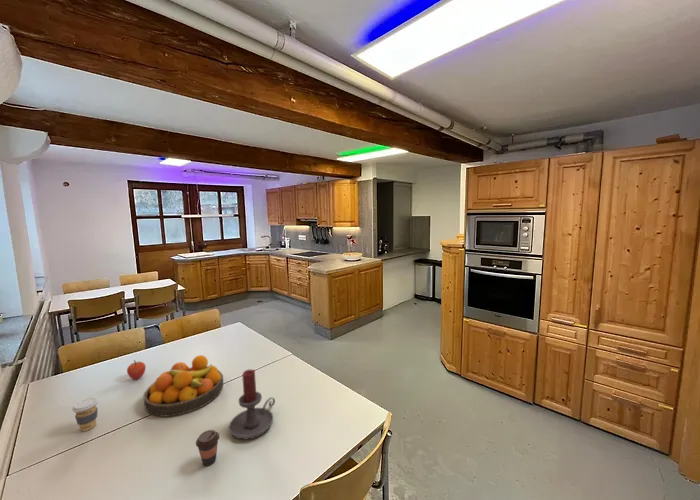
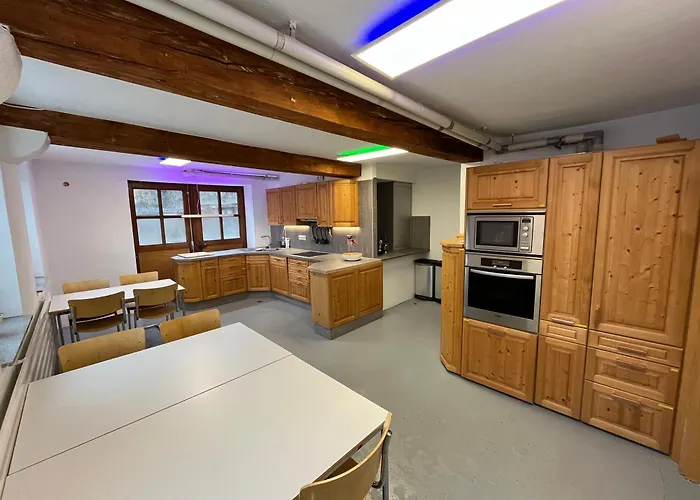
- apple (136, 369)
- fruit bowl (185, 379)
- candle holder (254, 395)
- coffee cup (86, 415)
- coffee cup (208, 448)
